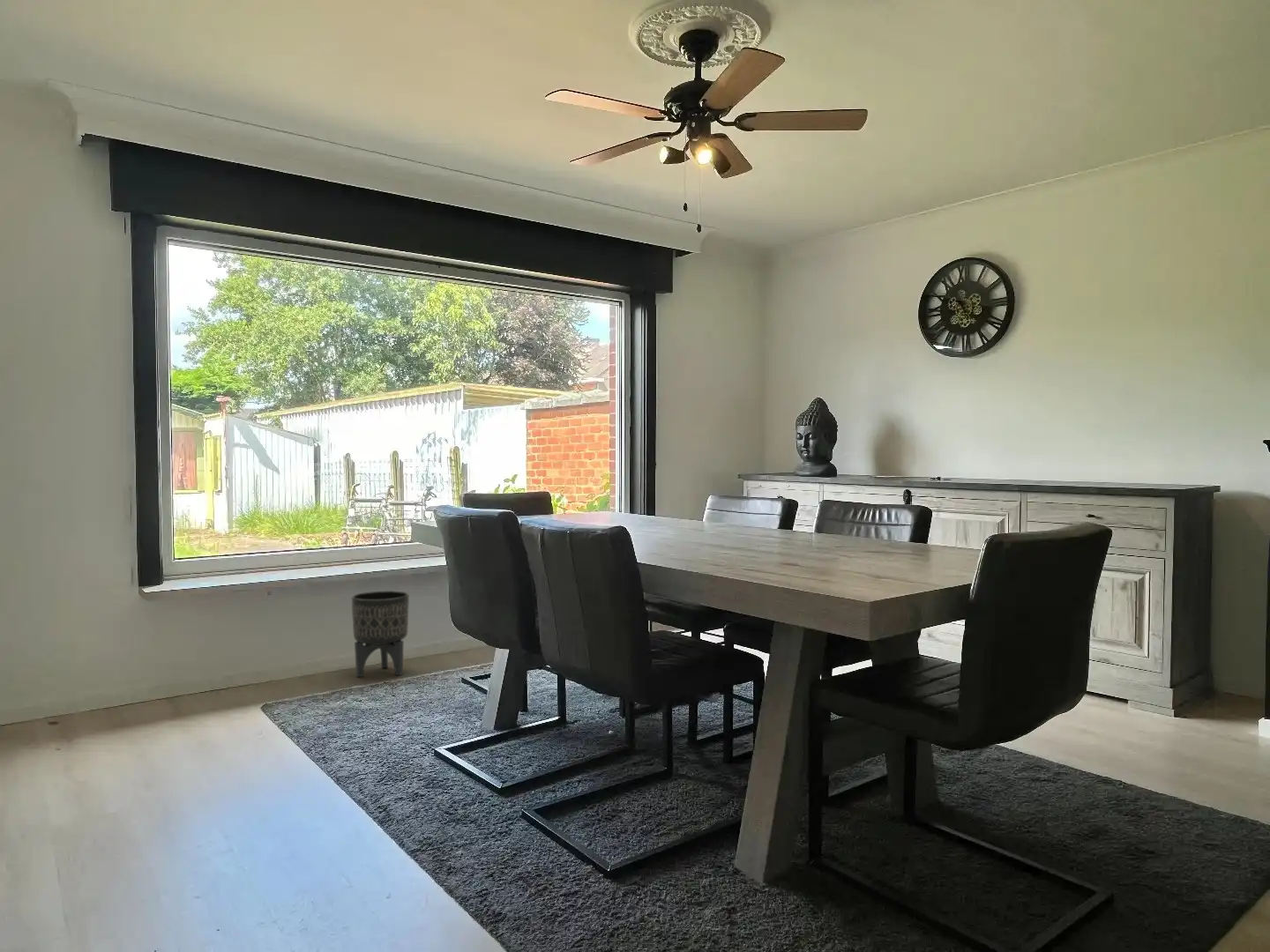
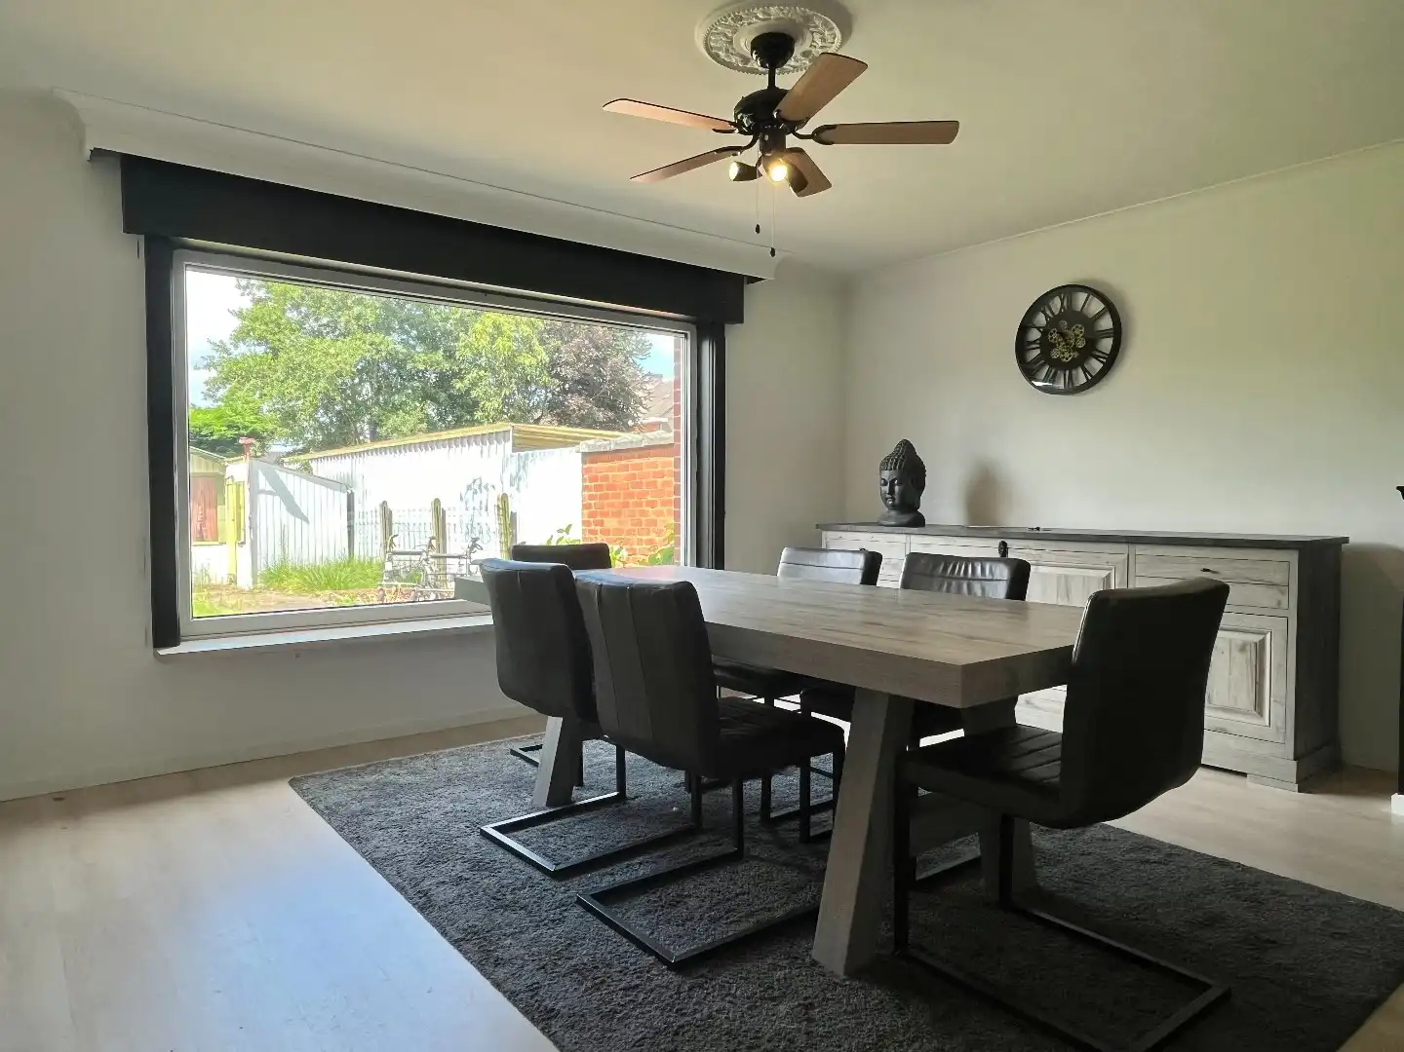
- planter (380, 634)
